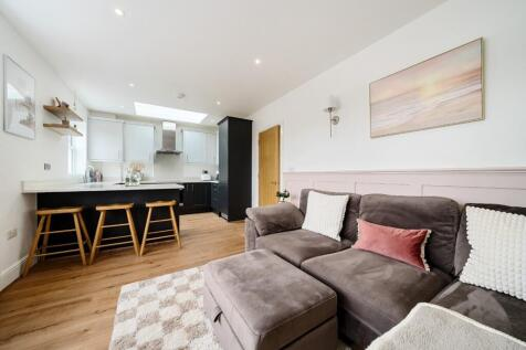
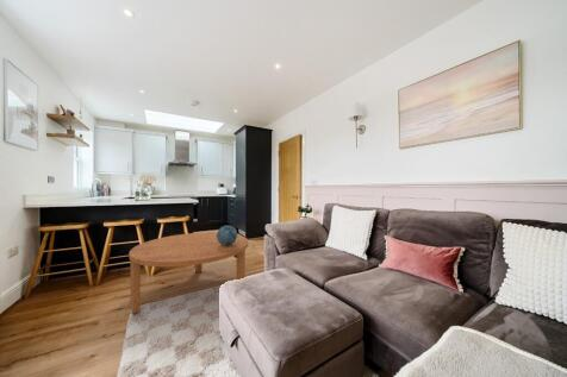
+ decorative sphere (226, 234)
+ coffee table (195, 266)
